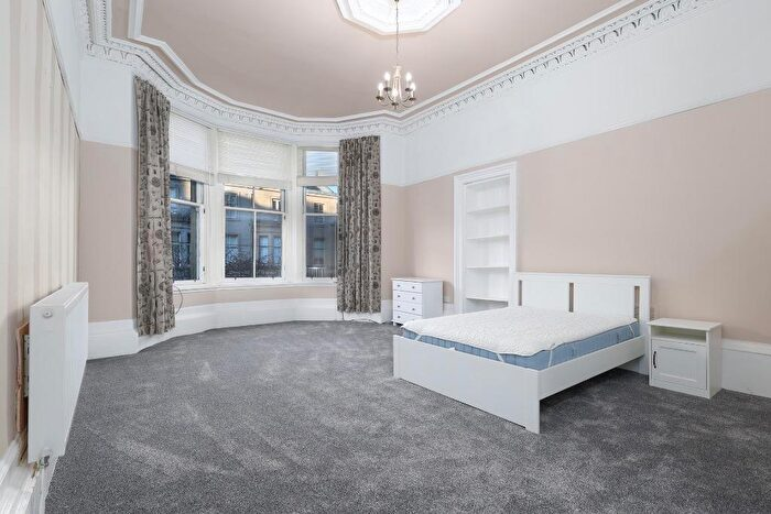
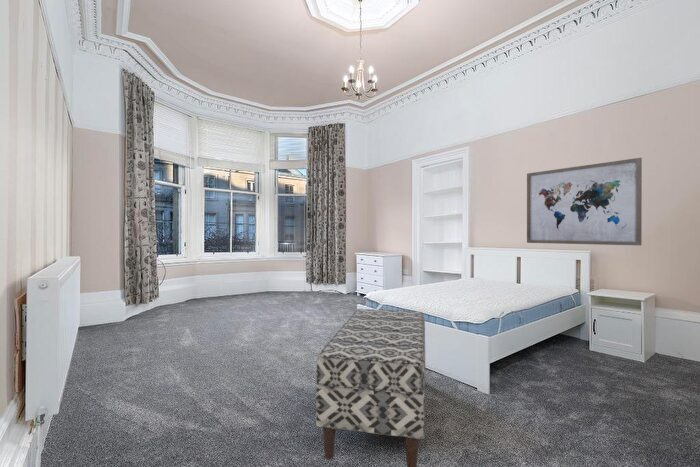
+ bench (381, 369)
+ wall art (577, 205)
